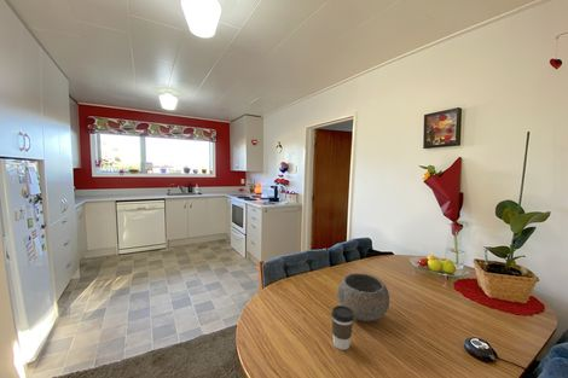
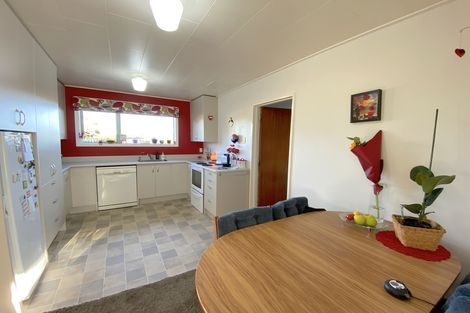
- coffee cup (342, 327)
- bowl (363, 297)
